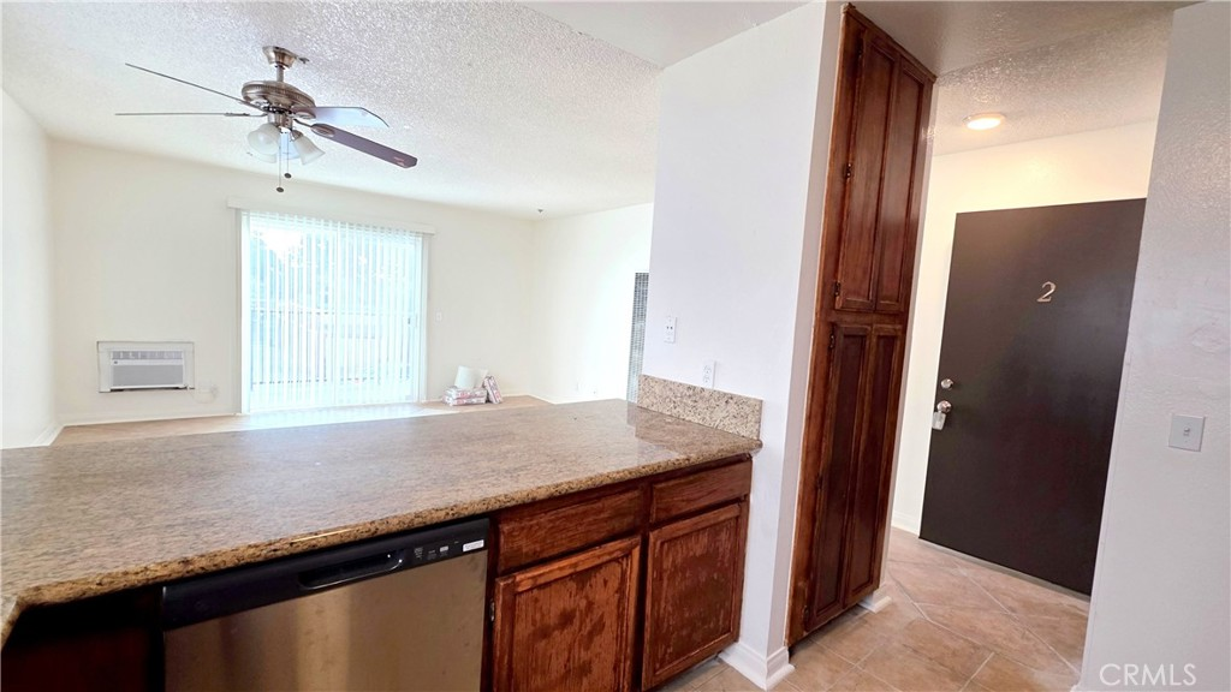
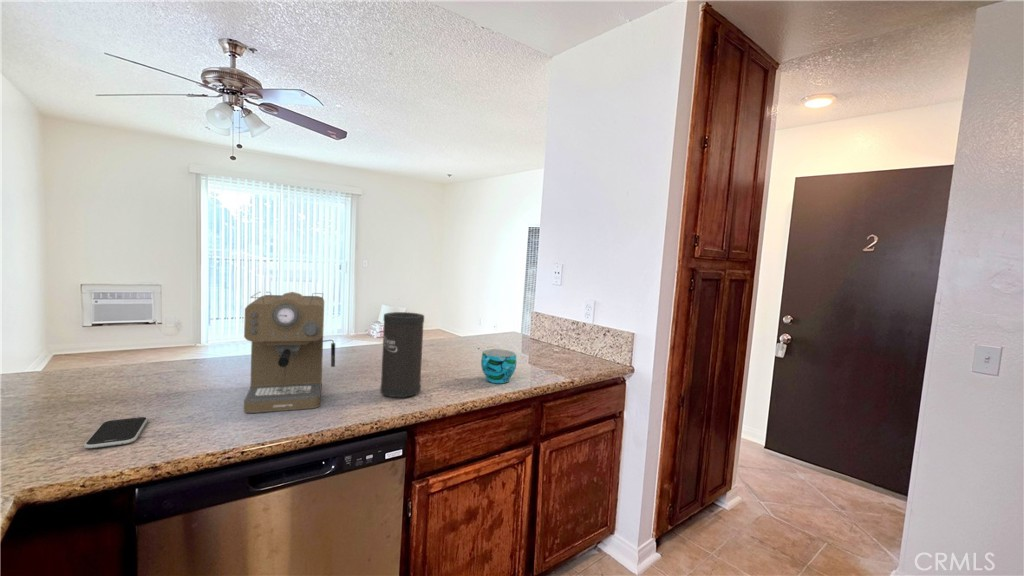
+ smartphone (118, 431)
+ cup (498, 367)
+ speaker (402, 353)
+ coffee maker (294, 347)
